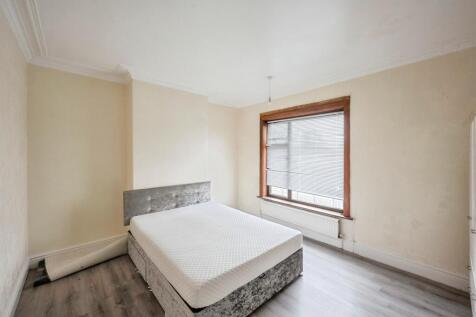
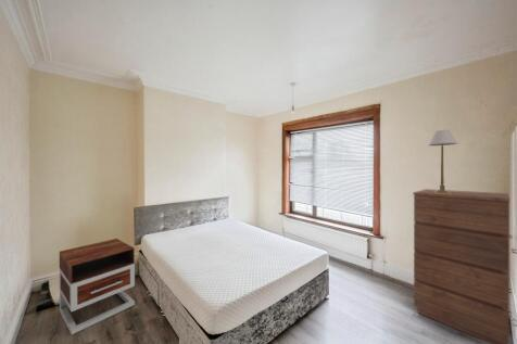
+ dresser (458, 254)
+ table lamp (442, 162)
+ nightstand (98, 279)
